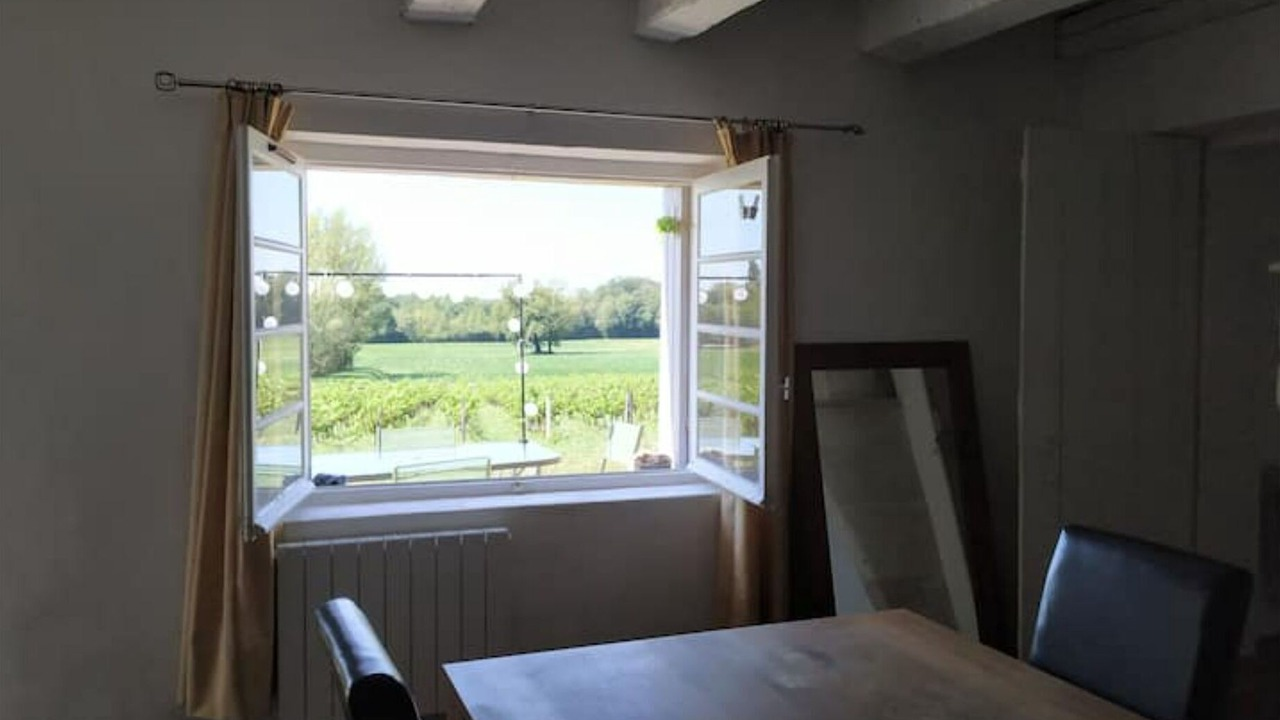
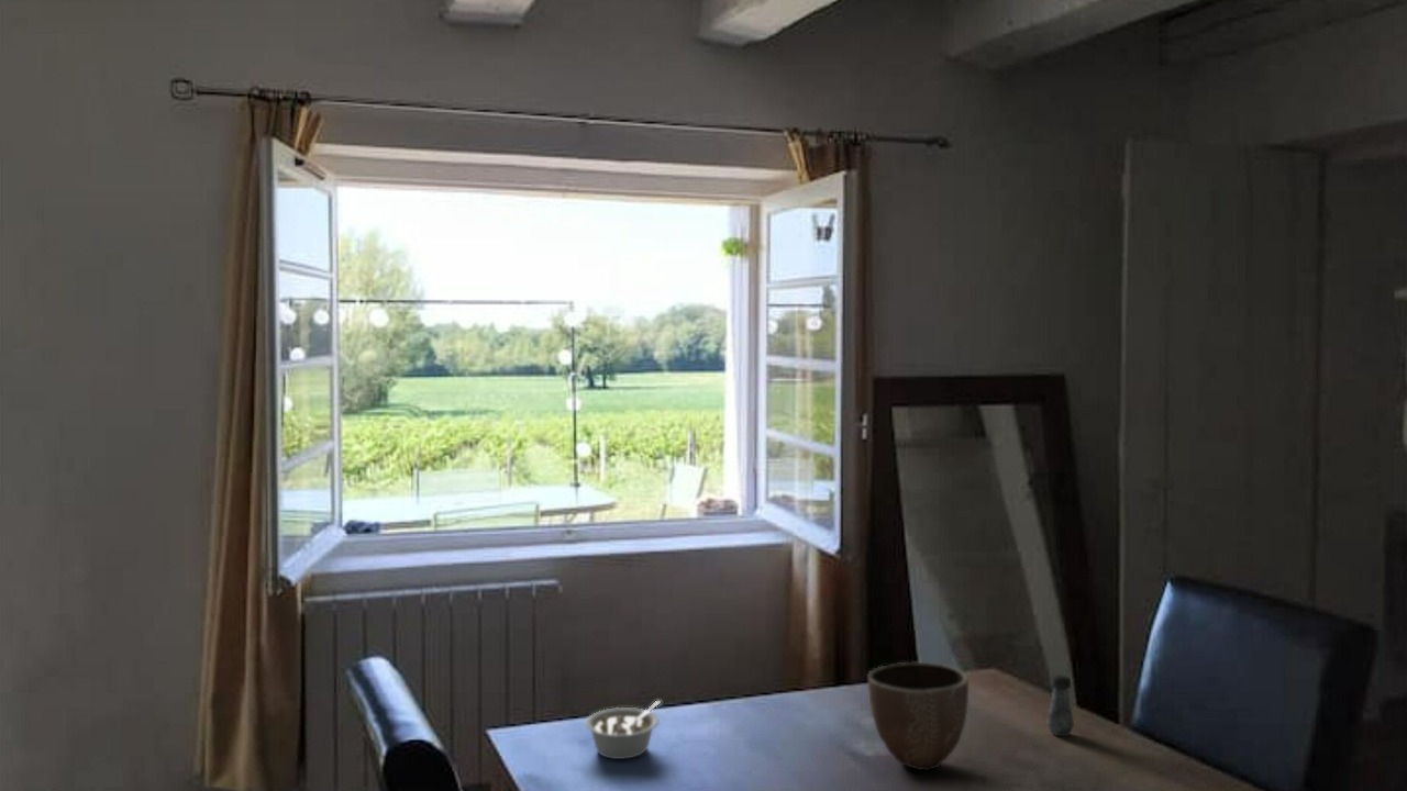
+ legume (622, 731)
+ salt shaker (1060, 704)
+ decorative bowl (918, 718)
